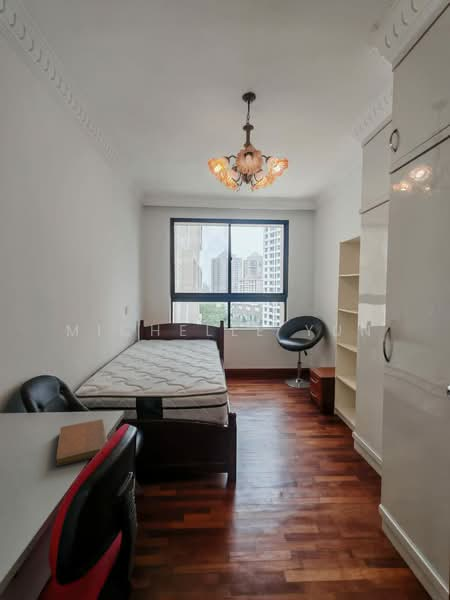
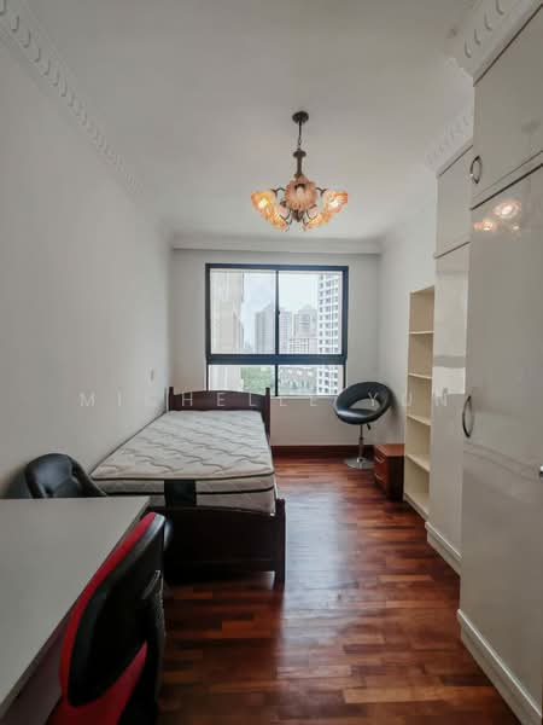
- notebook (83, 439)
